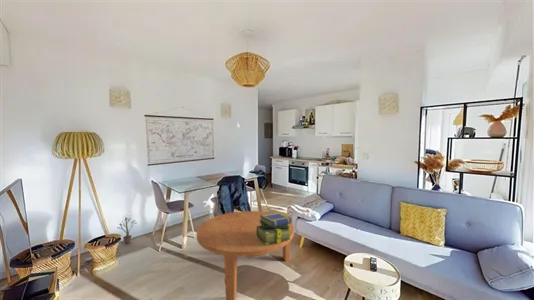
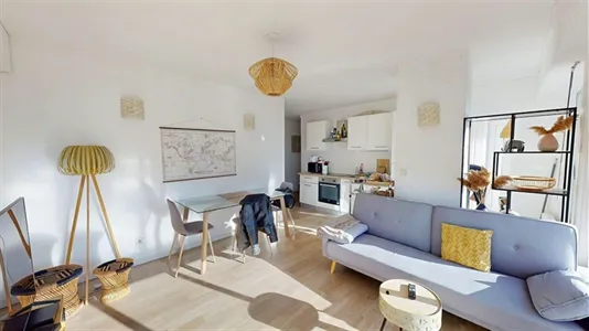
- coffee table (246, 247)
- decorative plant (124, 230)
- stack of books (274, 226)
